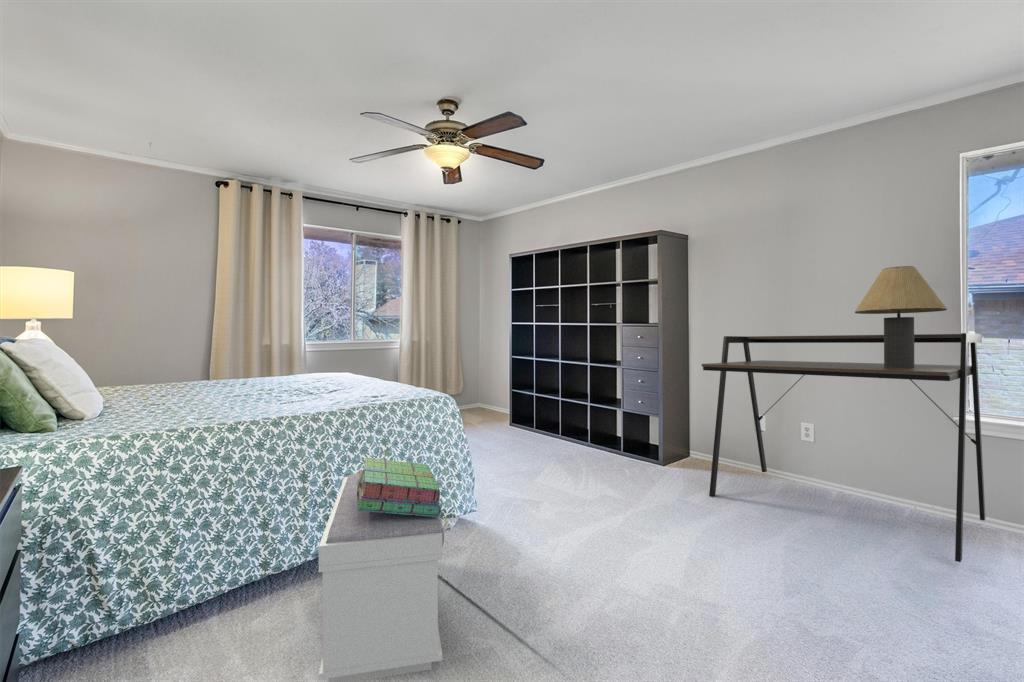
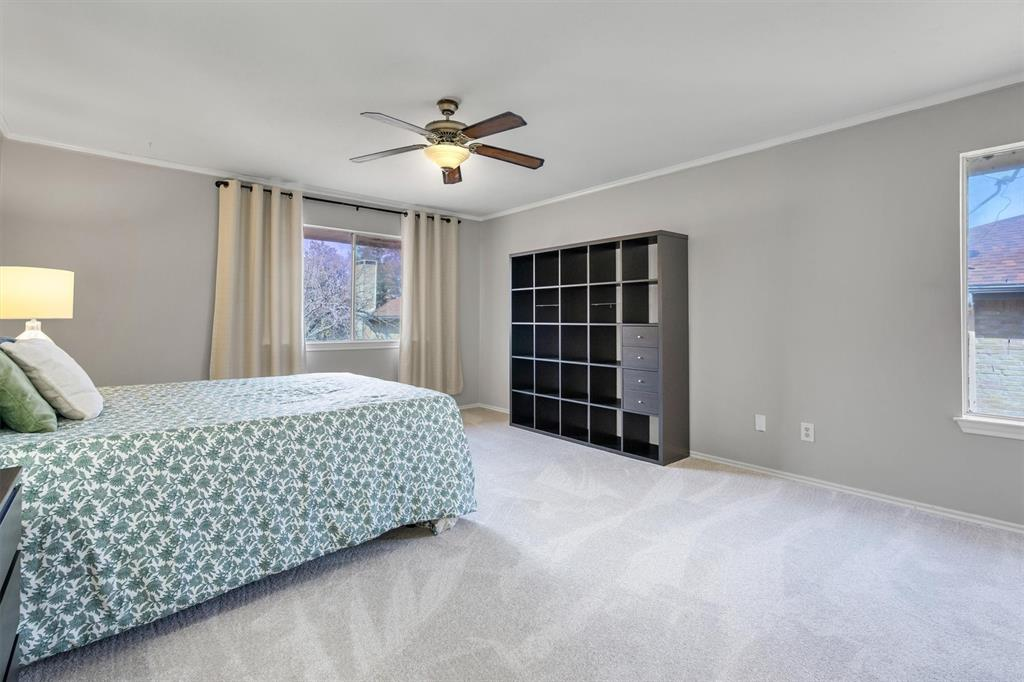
- bench (386, 555)
- desk (843, 376)
- table lamp (898, 317)
- stack of books (395, 491)
